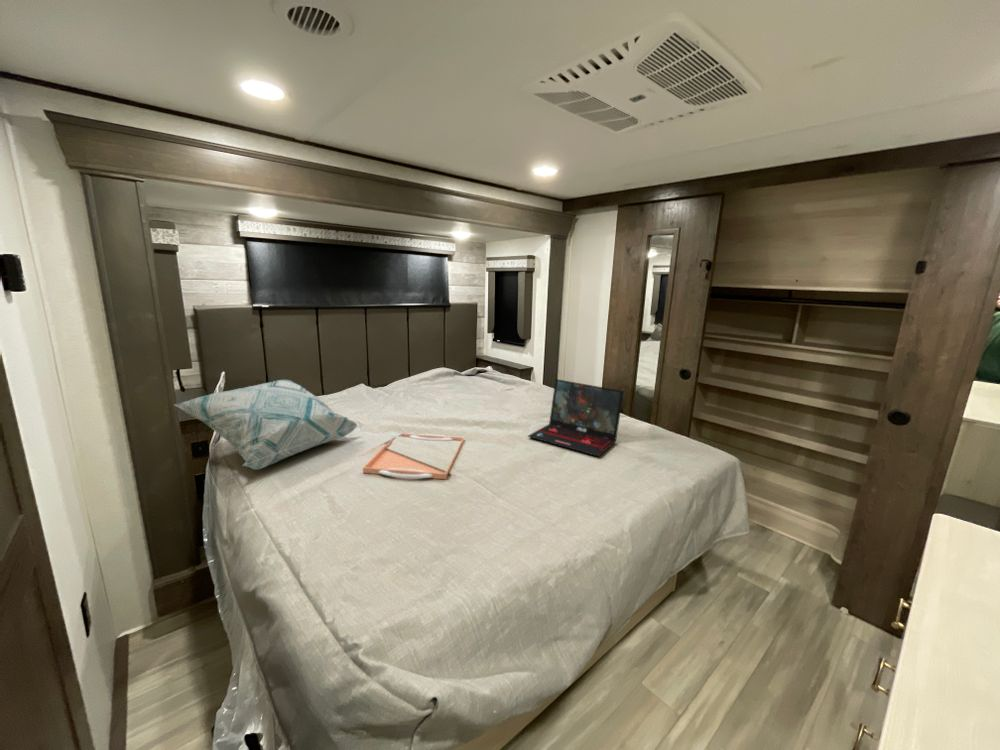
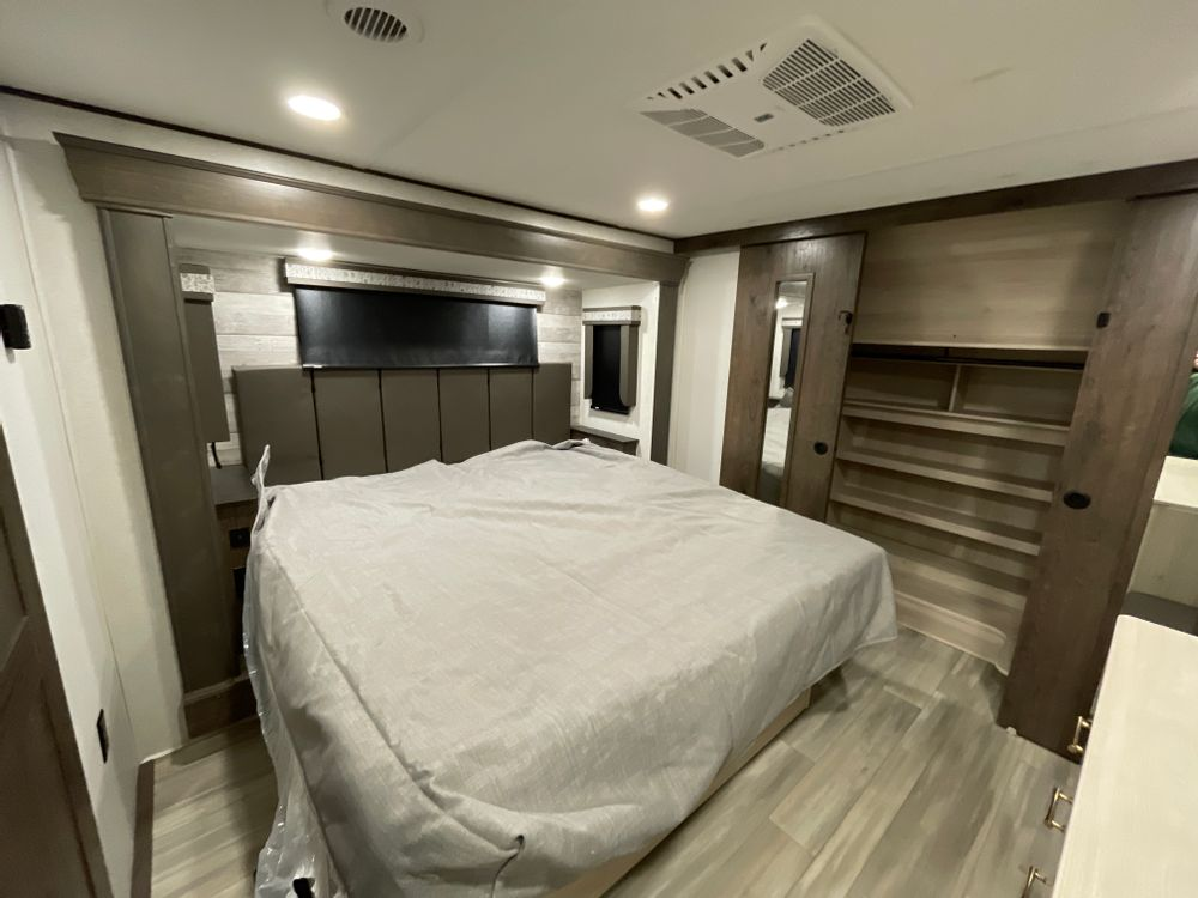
- serving tray (417, 460)
- laptop (575, 414)
- decorative pillow (273, 418)
